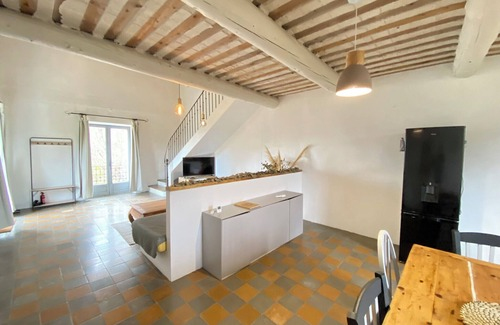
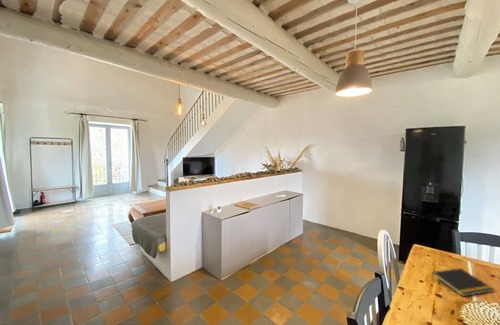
+ notepad (461, 281)
